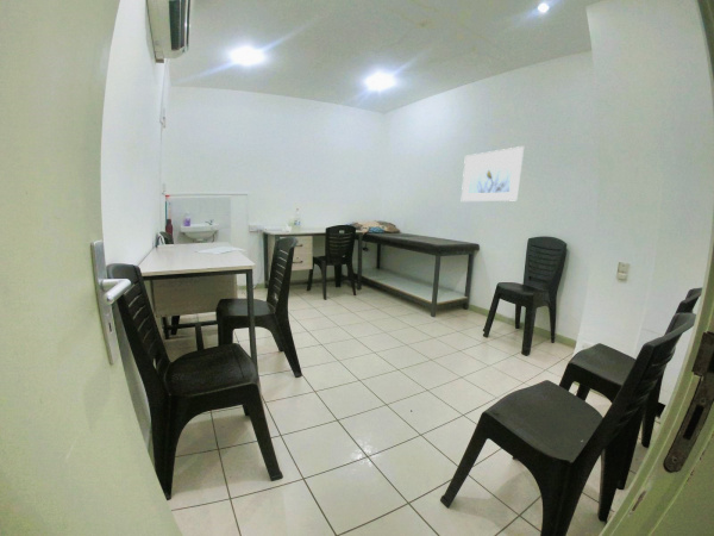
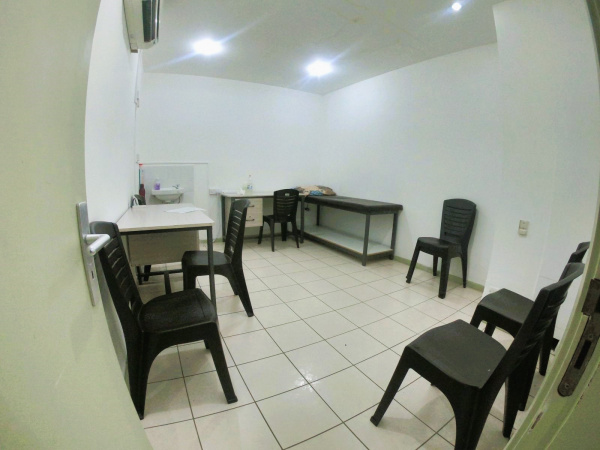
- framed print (489, 176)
